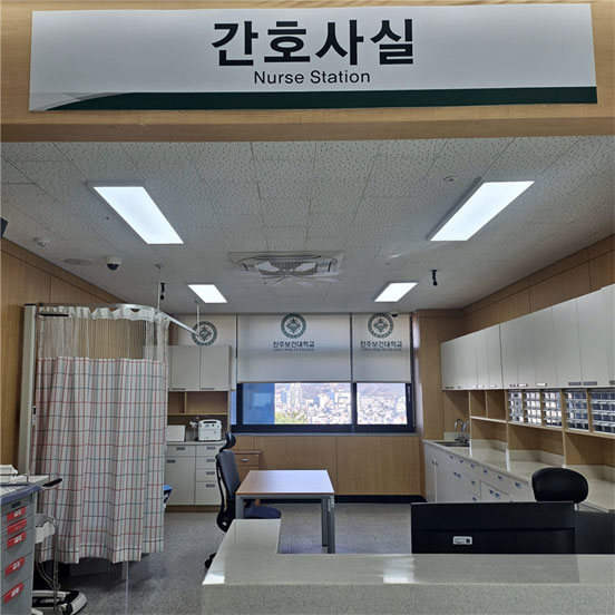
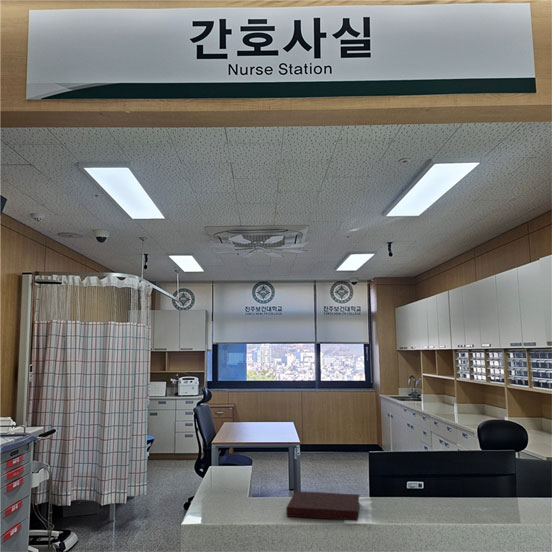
+ notebook (324, 505)
